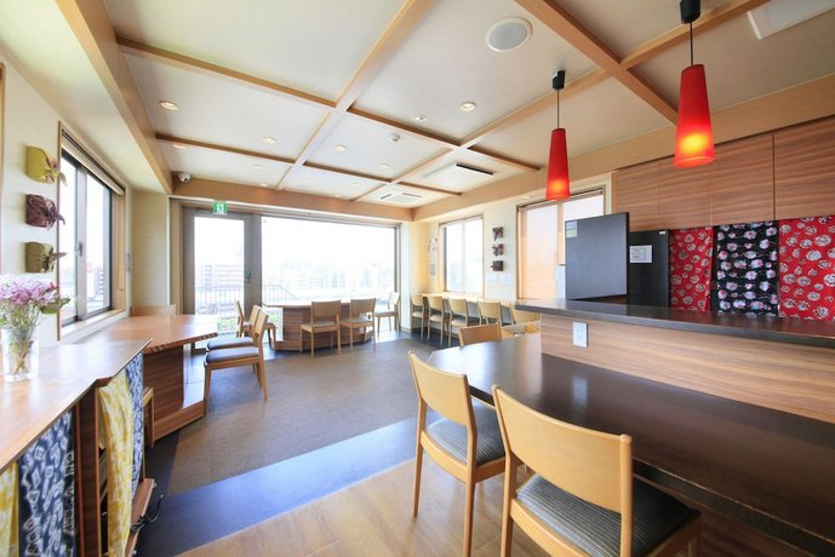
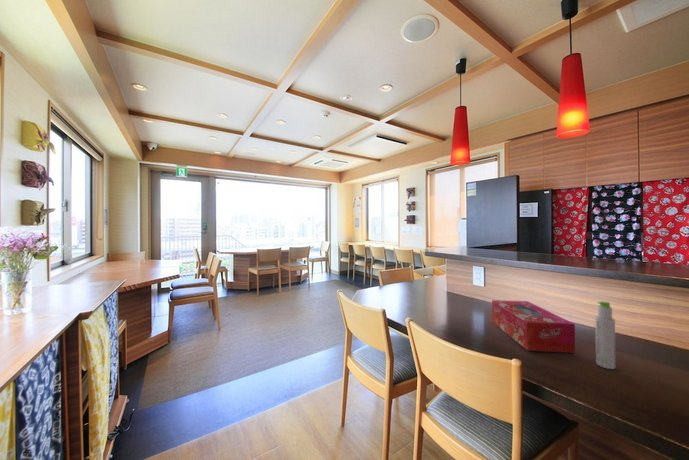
+ bottle (605, 333)
+ tissue box (527, 322)
